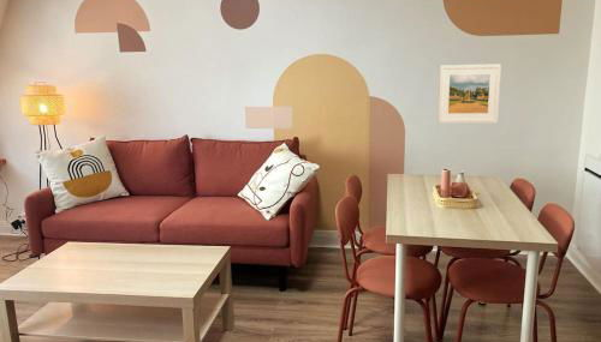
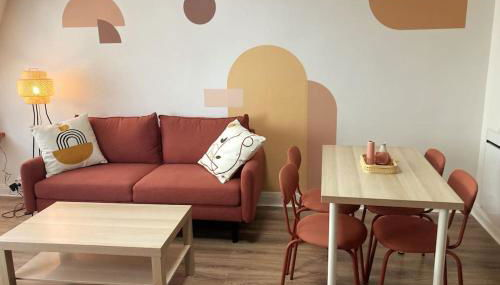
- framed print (468, 94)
